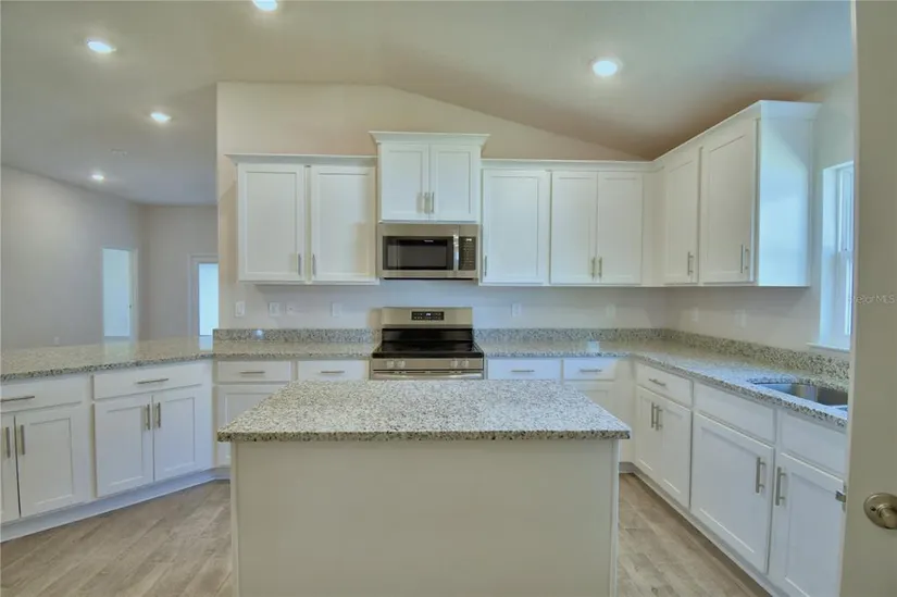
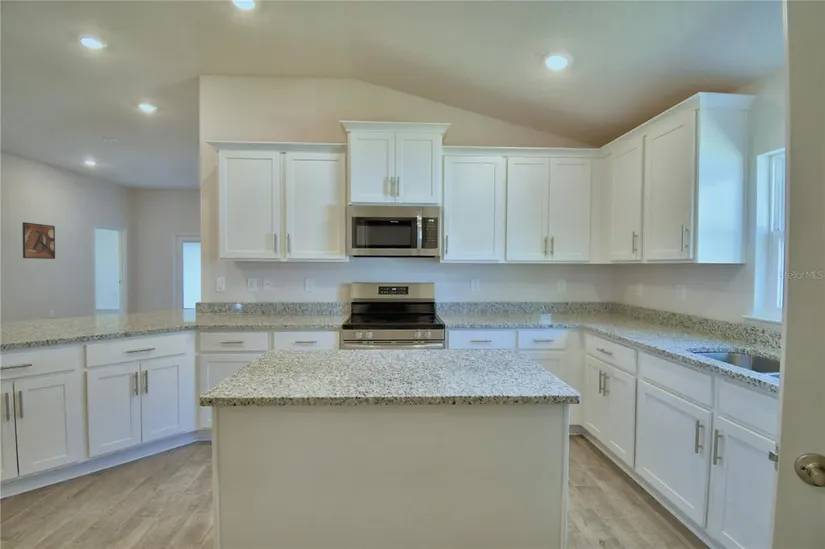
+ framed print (39, 241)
